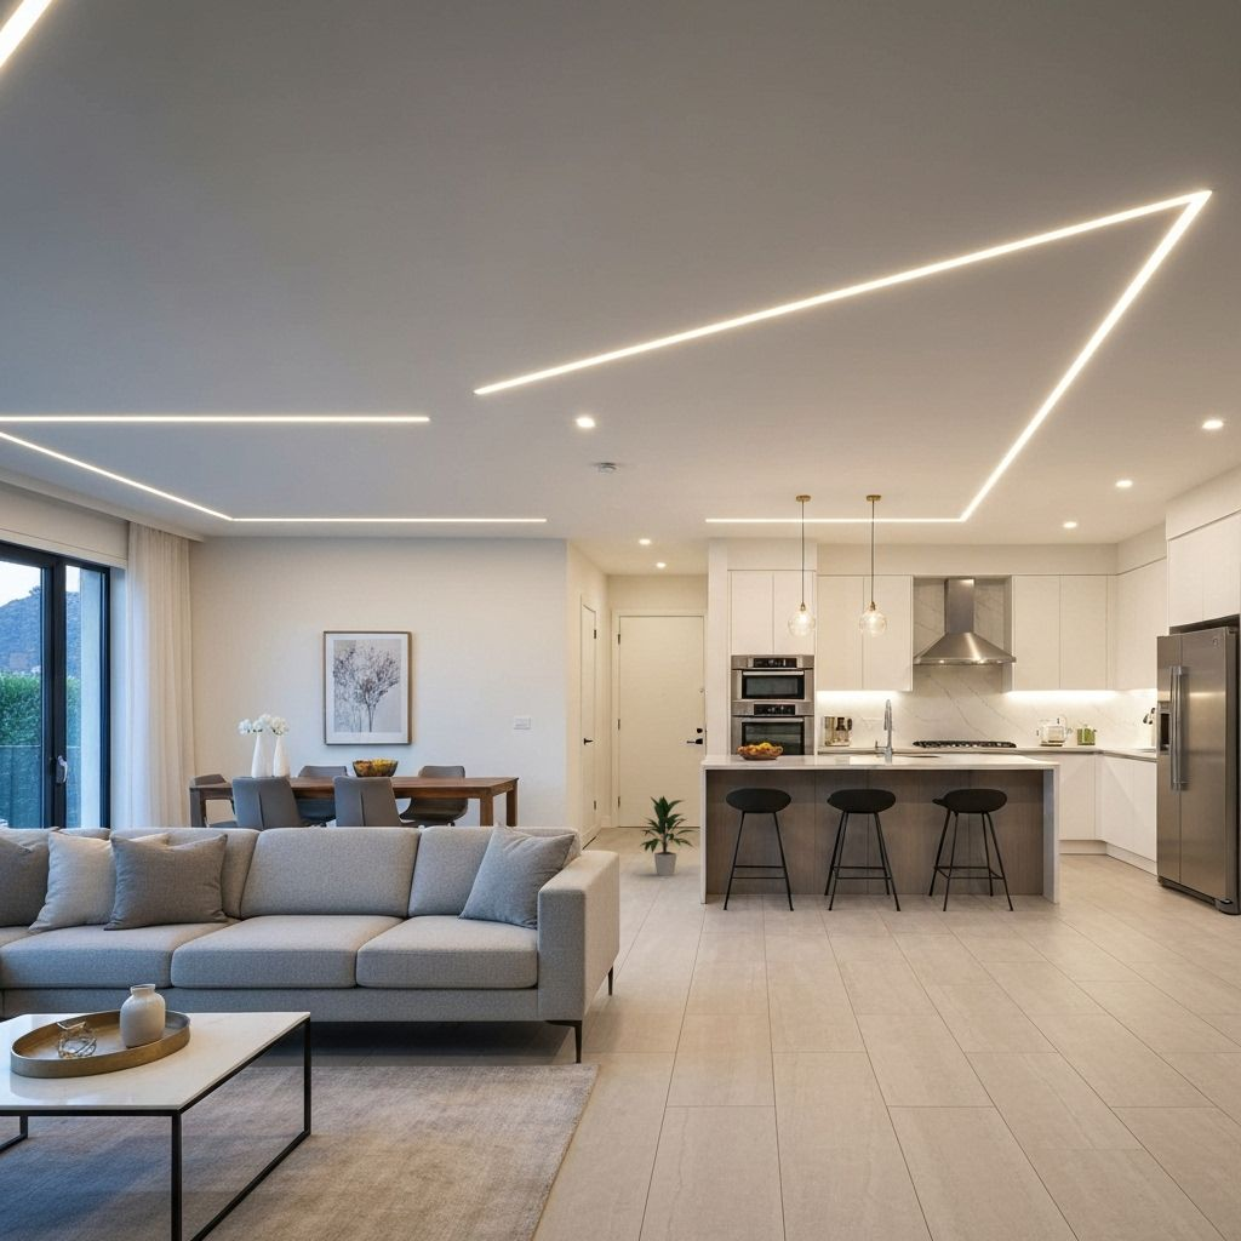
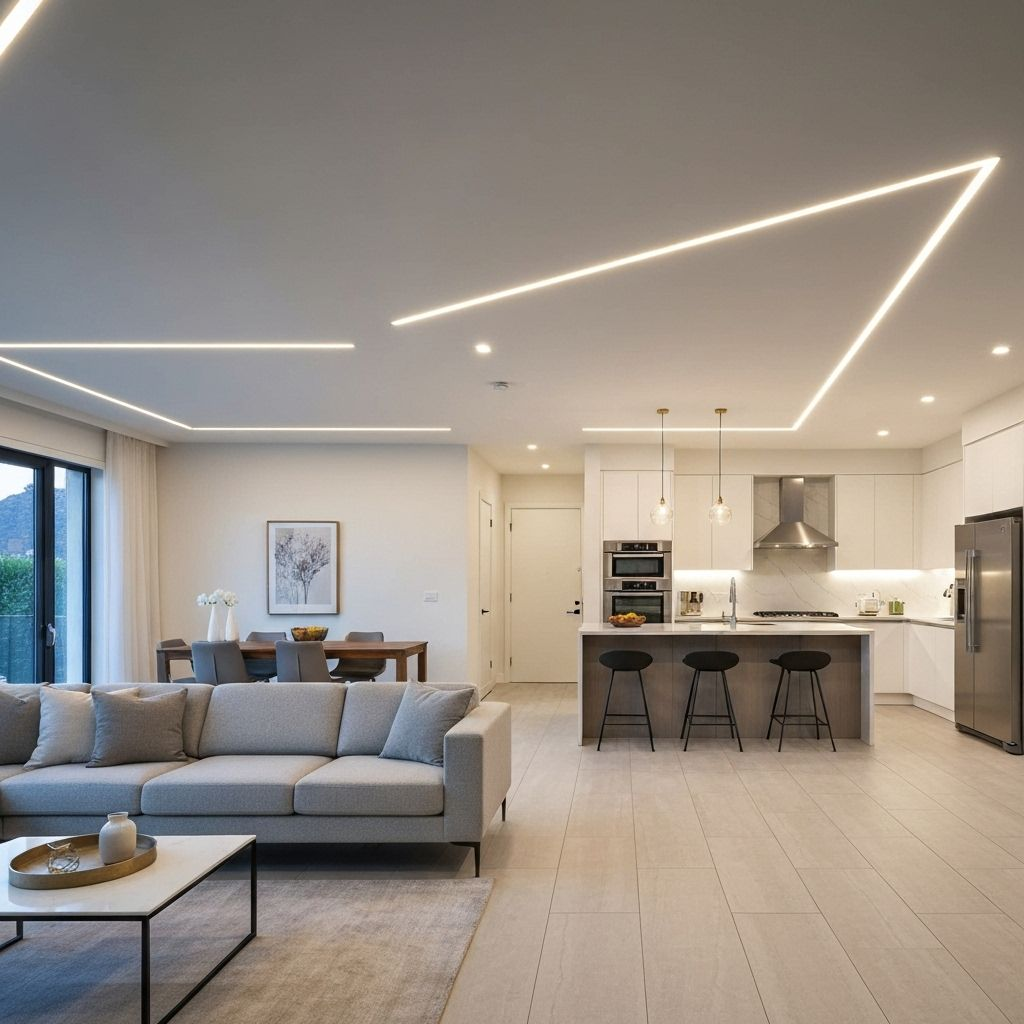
- indoor plant (664, 834)
